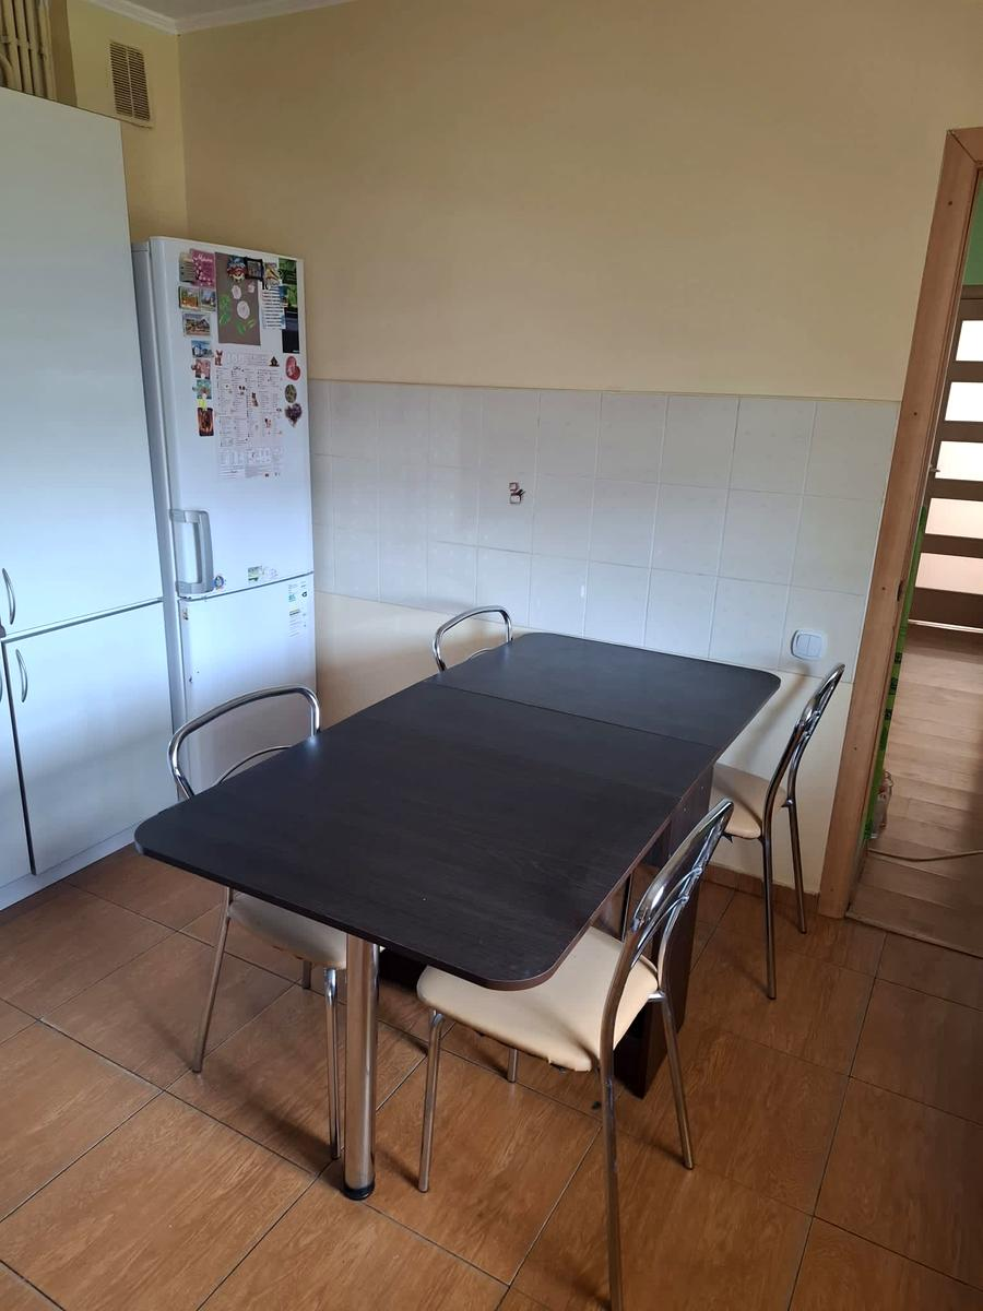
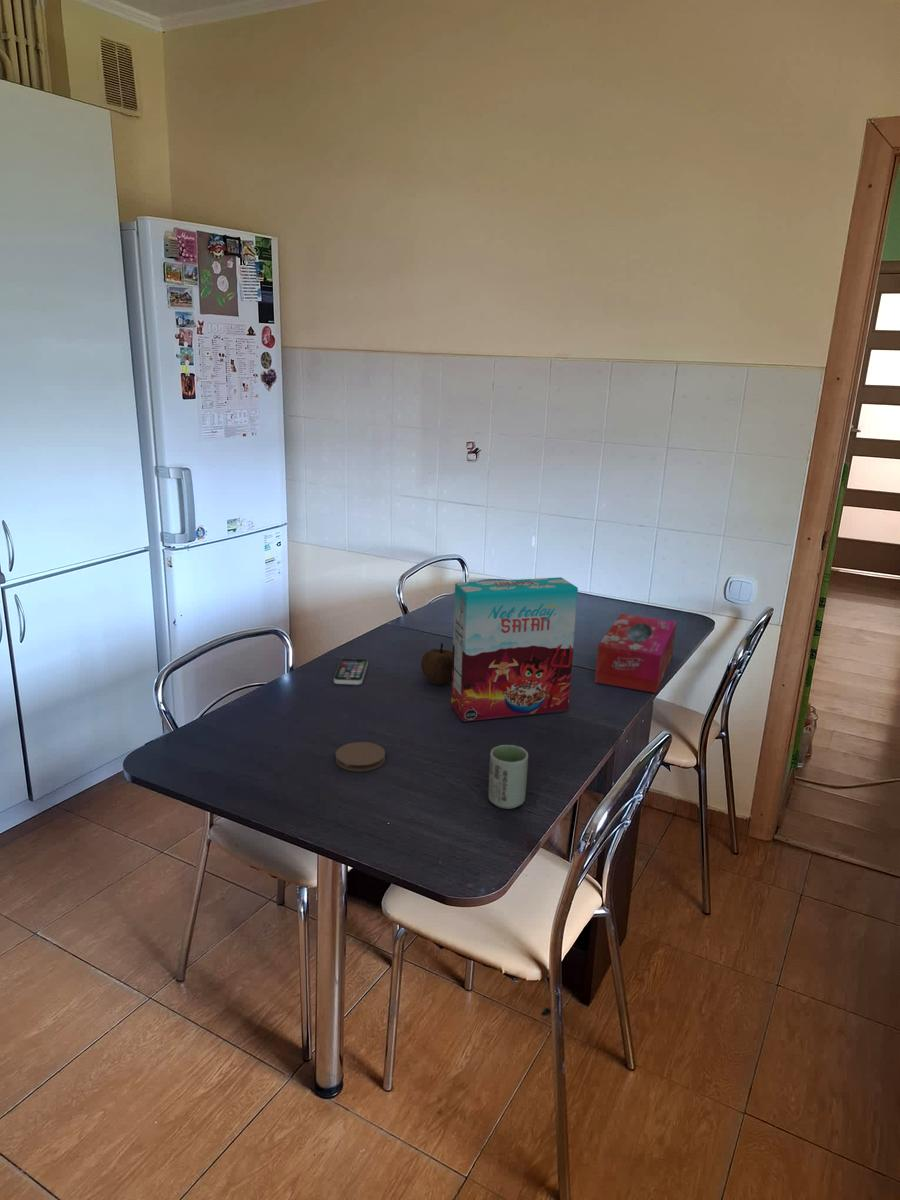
+ cereal box (512, 648)
+ coaster (360, 756)
+ cup (507, 777)
+ tissue box (637, 650)
+ smartphone (351, 671)
+ fruit (440, 663)
